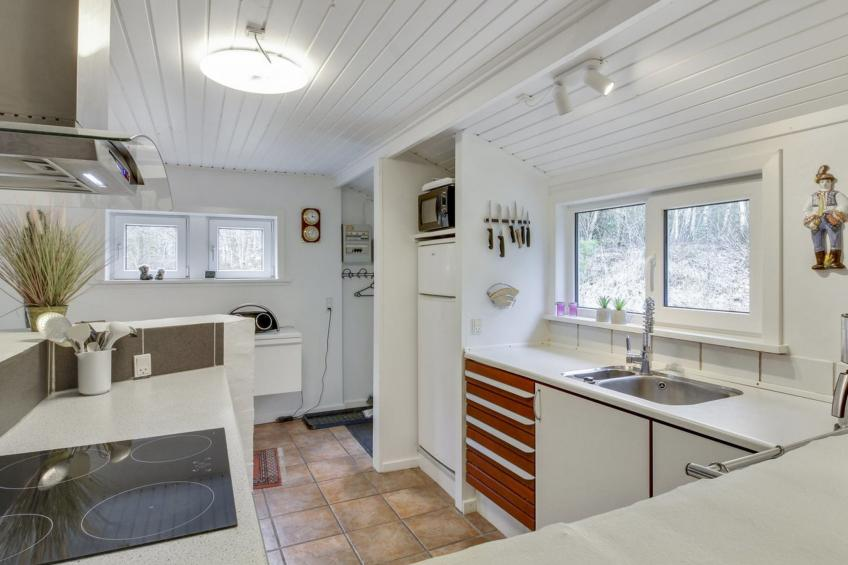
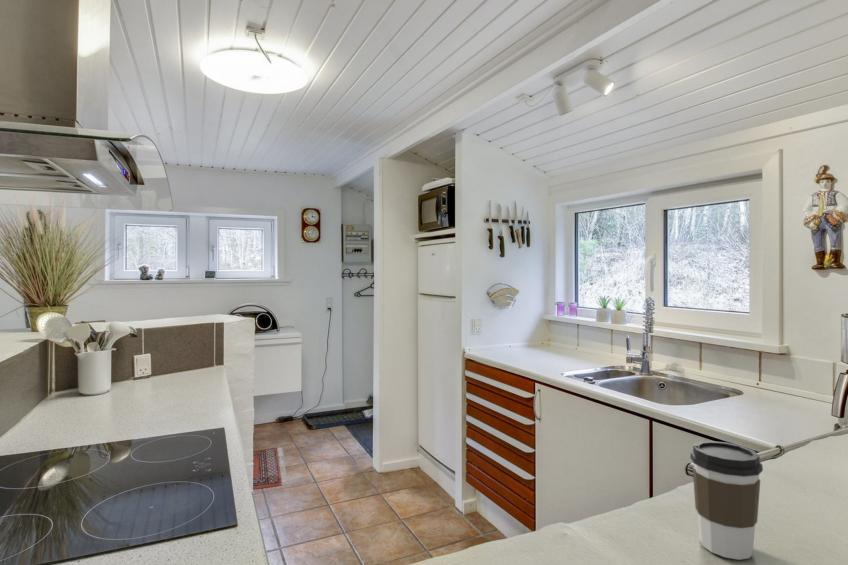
+ coffee cup (725, 498)
